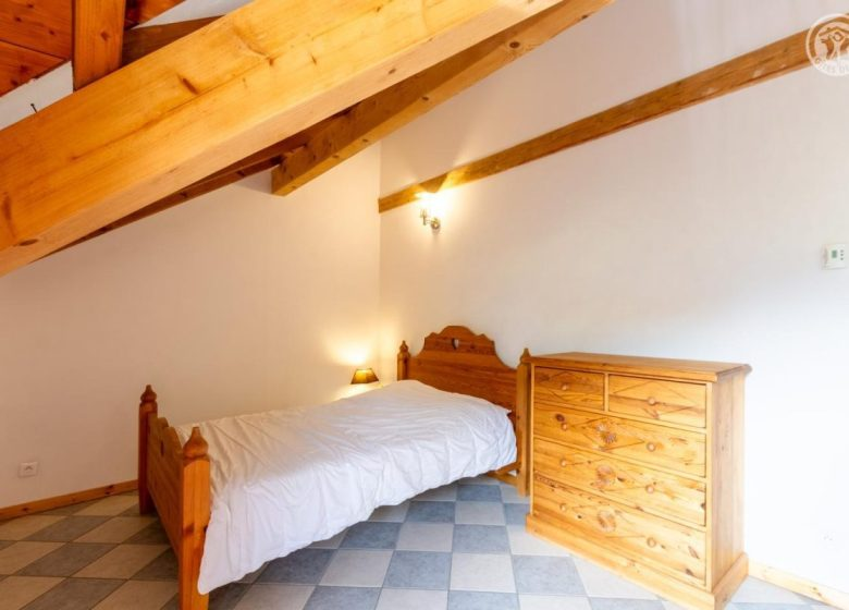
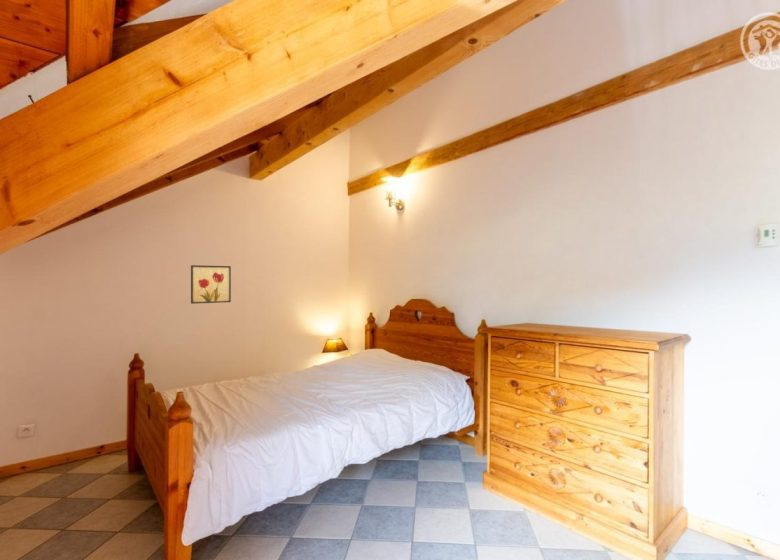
+ wall art (211, 284)
